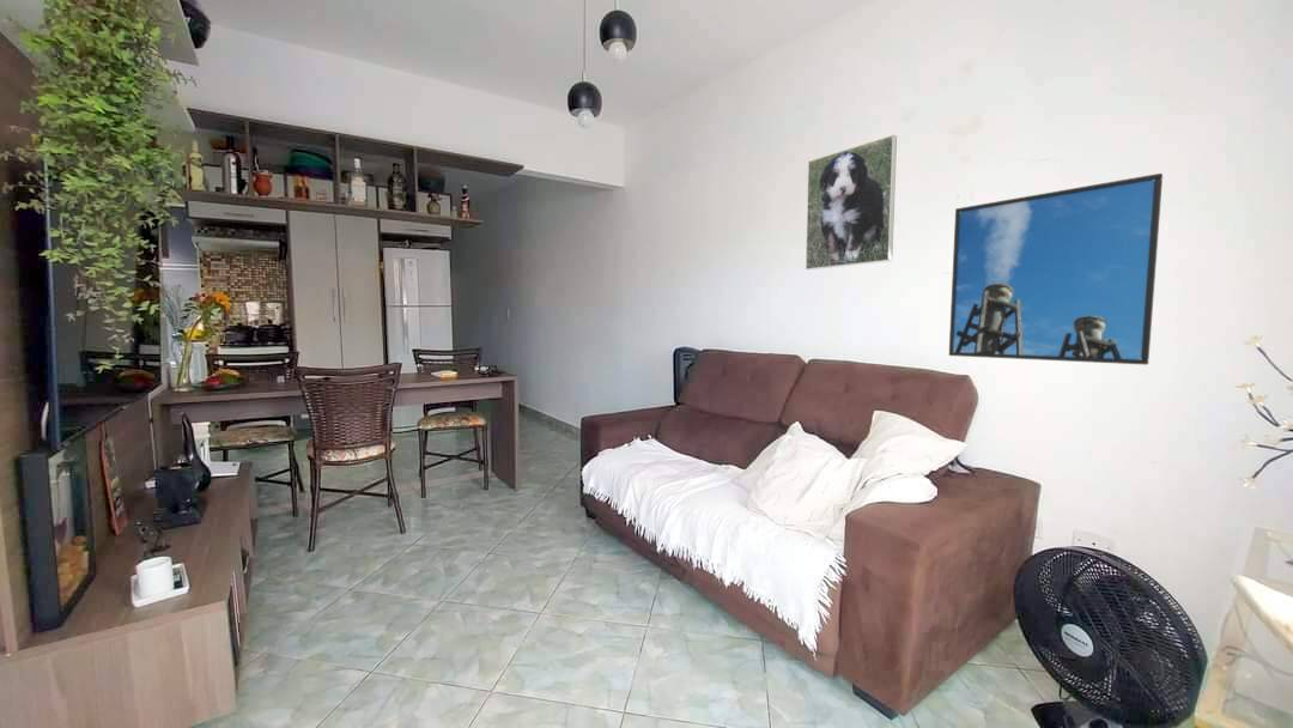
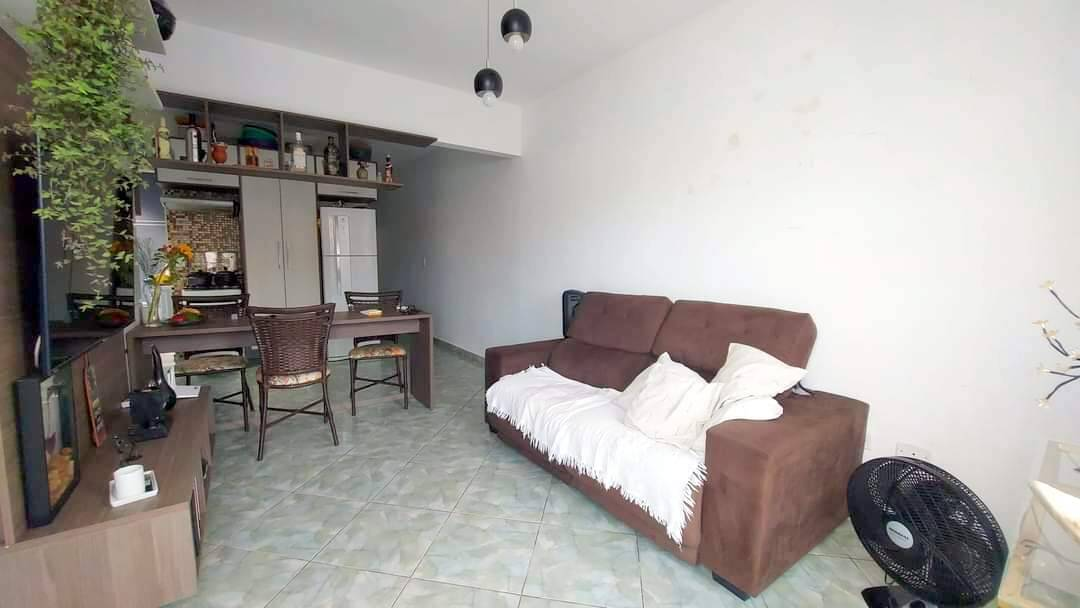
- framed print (846, 207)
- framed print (1040, 277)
